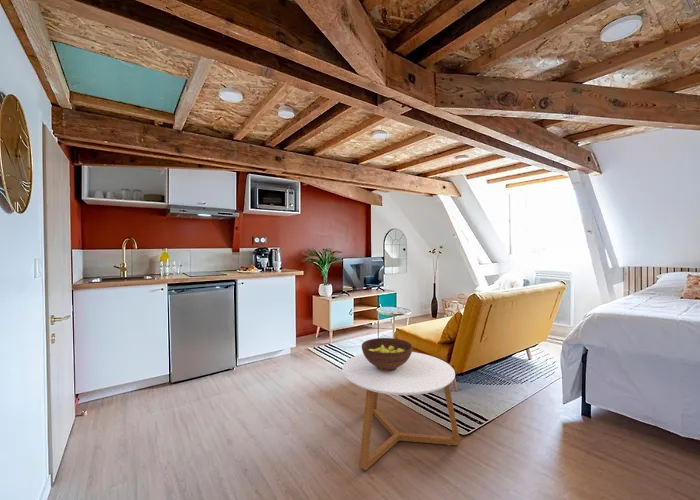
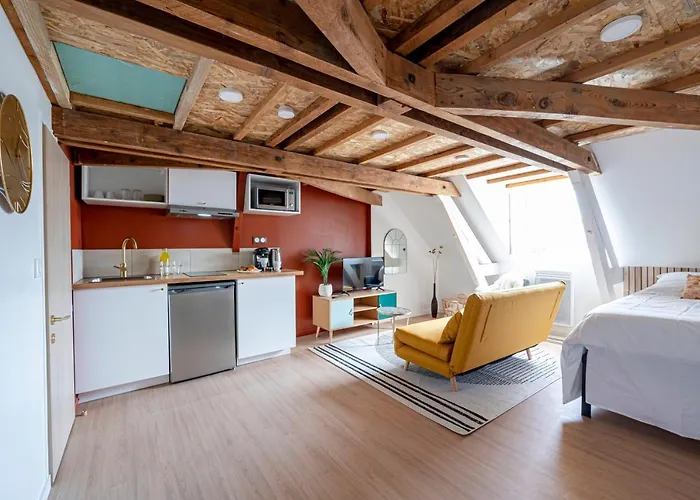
- fruit bowl (386, 356)
- coffee table (396, 394)
